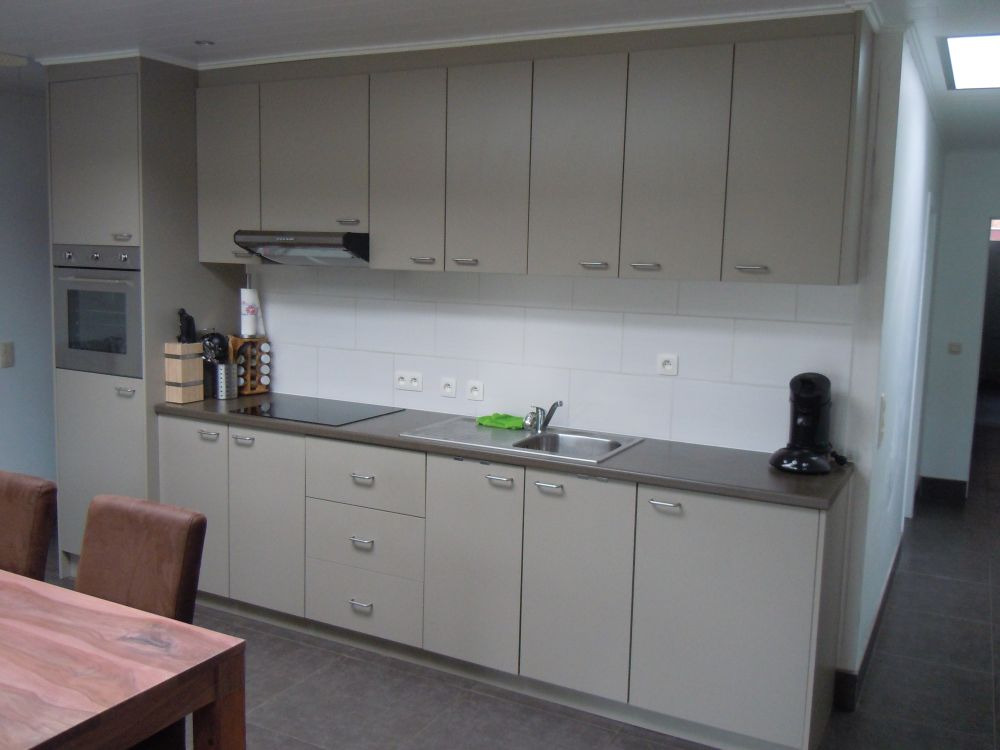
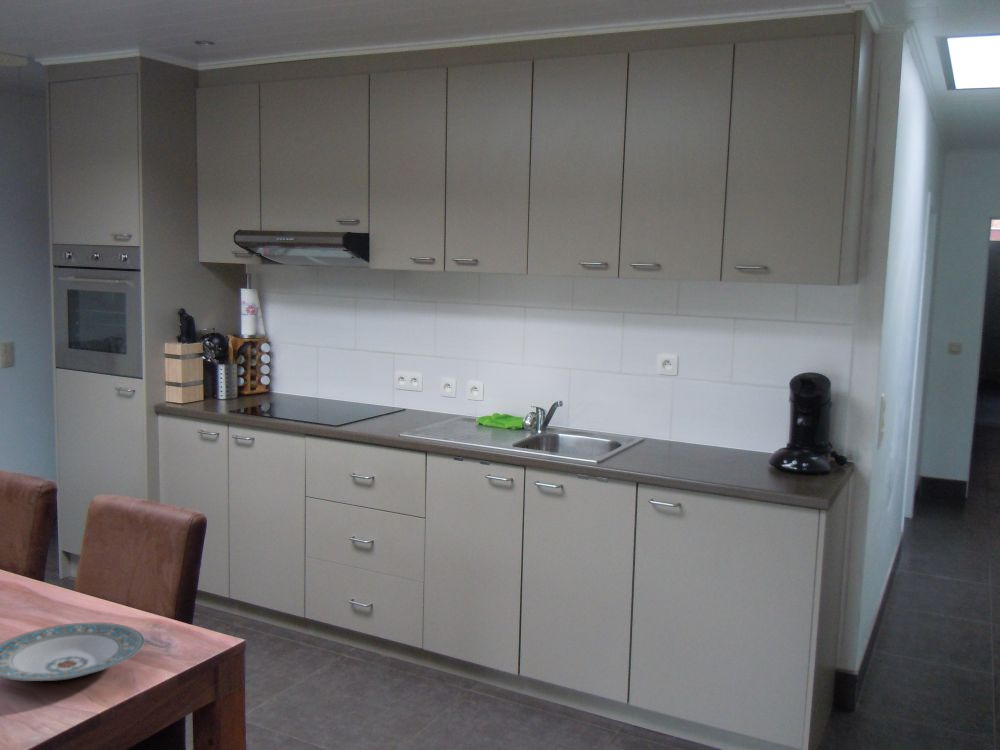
+ plate (66, 657)
